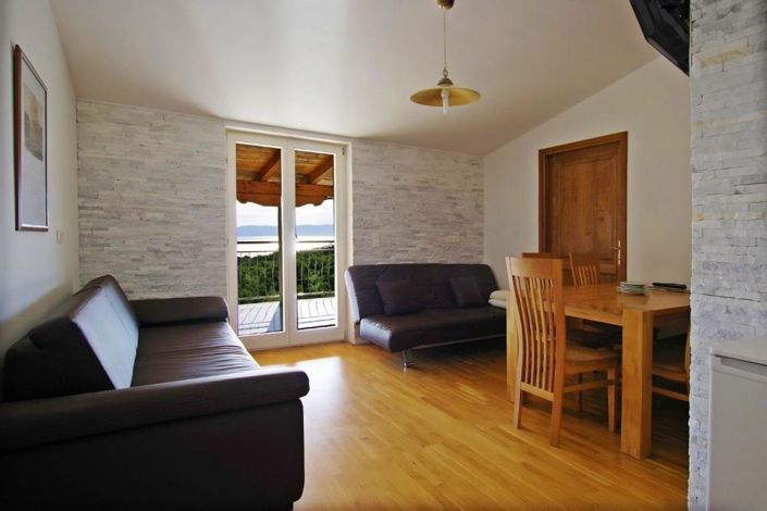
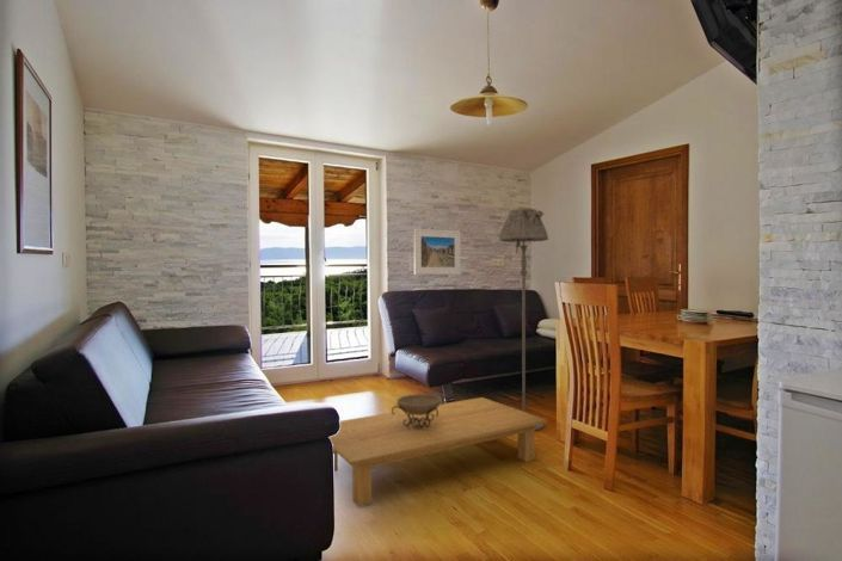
+ floor lamp (523, 318)
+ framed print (437, 252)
+ decorative bowl (418, 413)
+ coffee table (430, 443)
